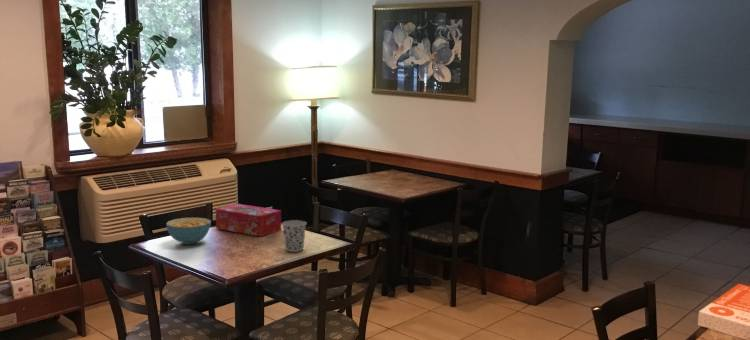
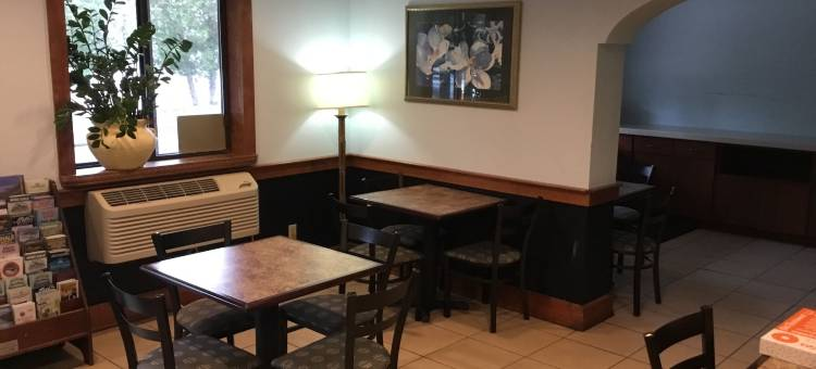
- cereal bowl (189, 232)
- tissue box (248, 219)
- cup (294, 236)
